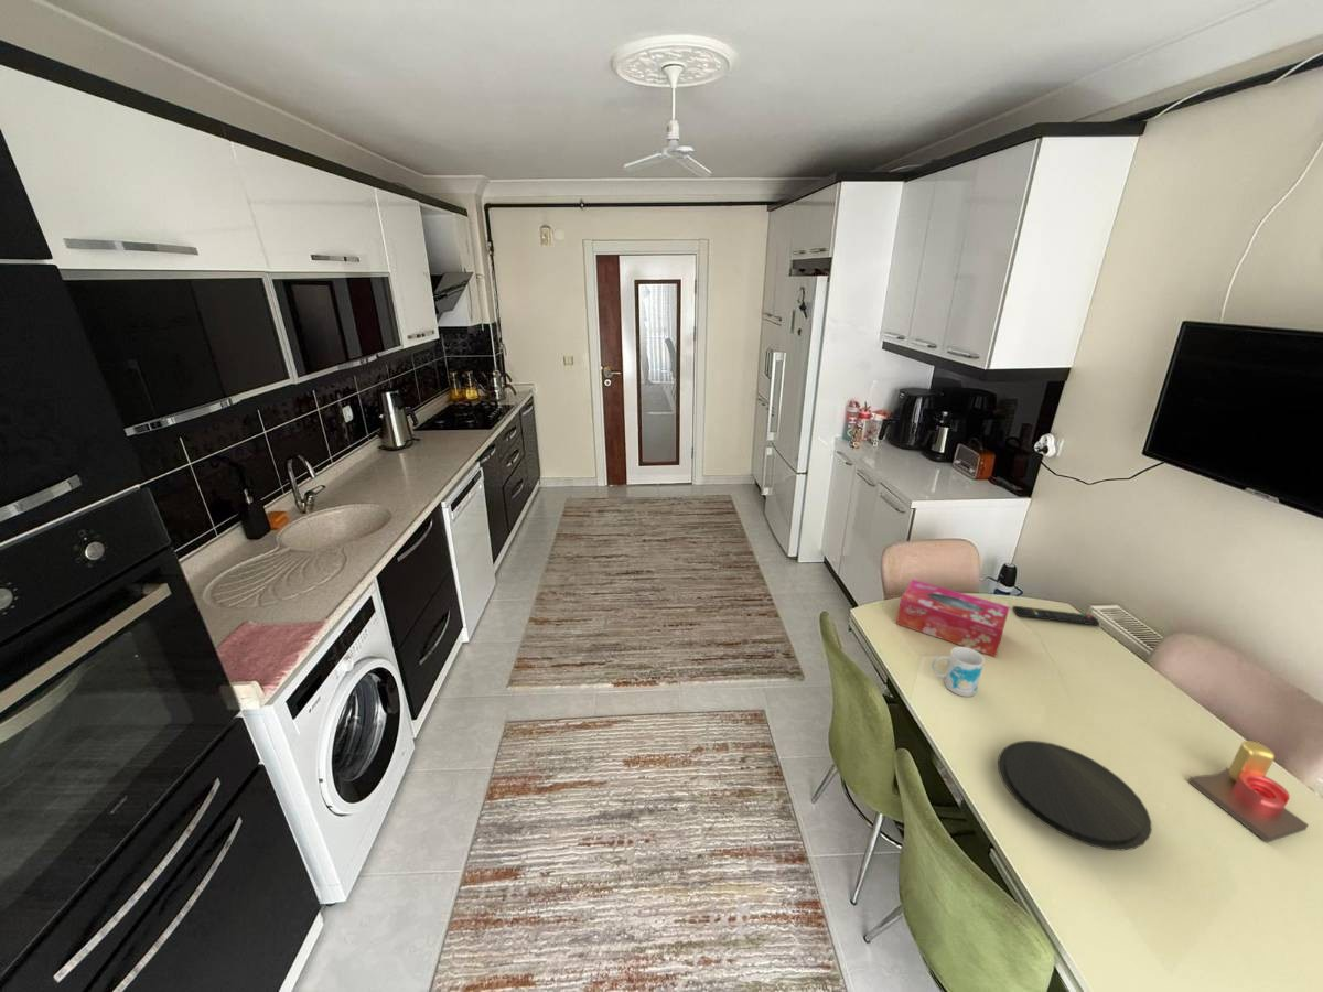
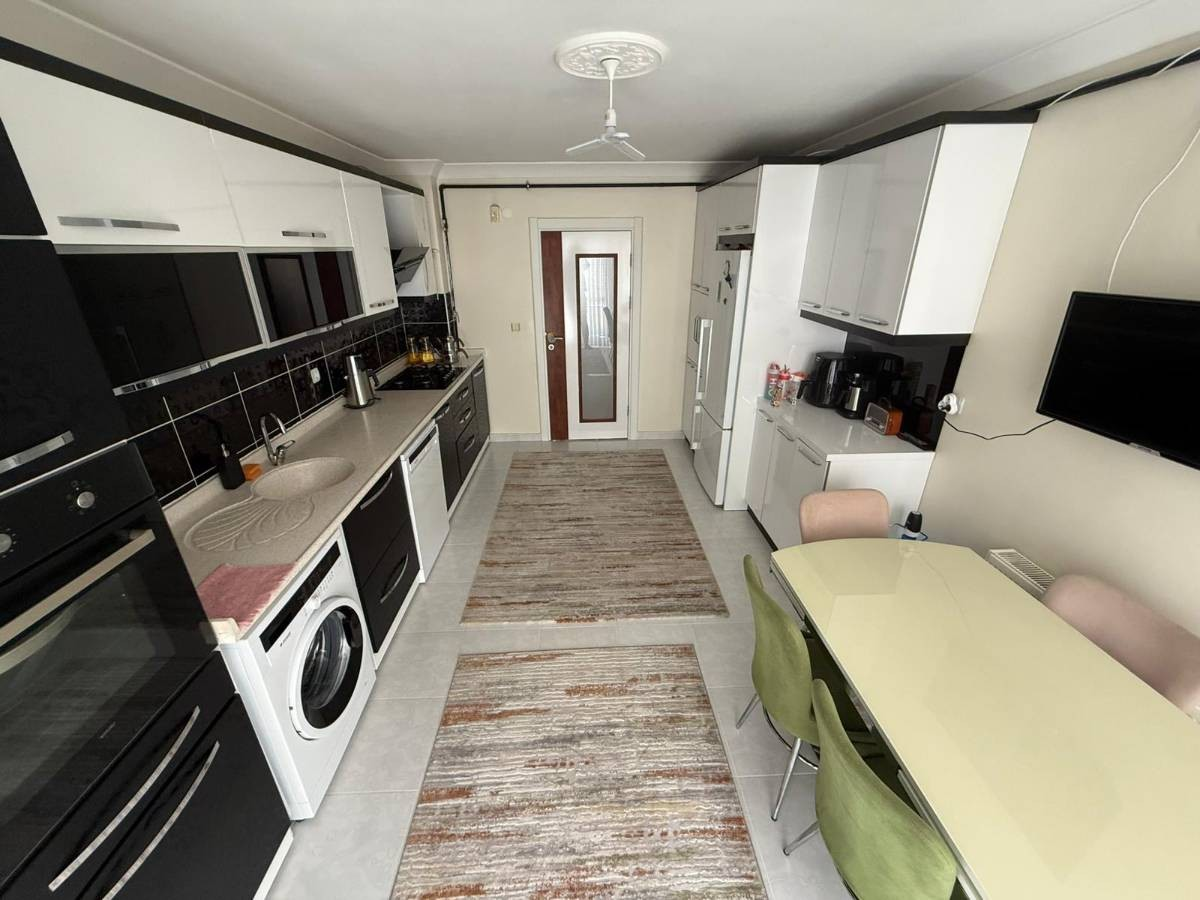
- plate (1067, 795)
- mug (955, 669)
- remote control (1055, 616)
- candle (1256, 785)
- tissue box (950, 615)
